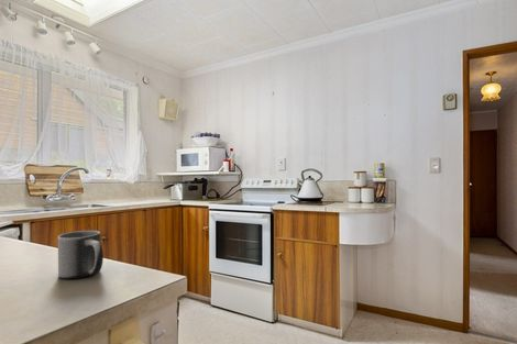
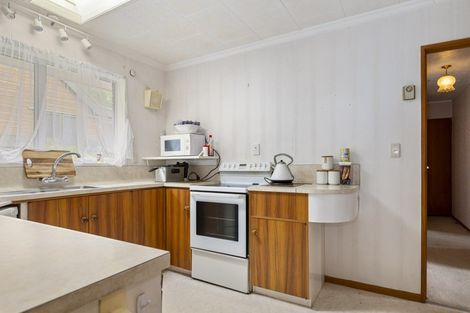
- mug (84, 255)
